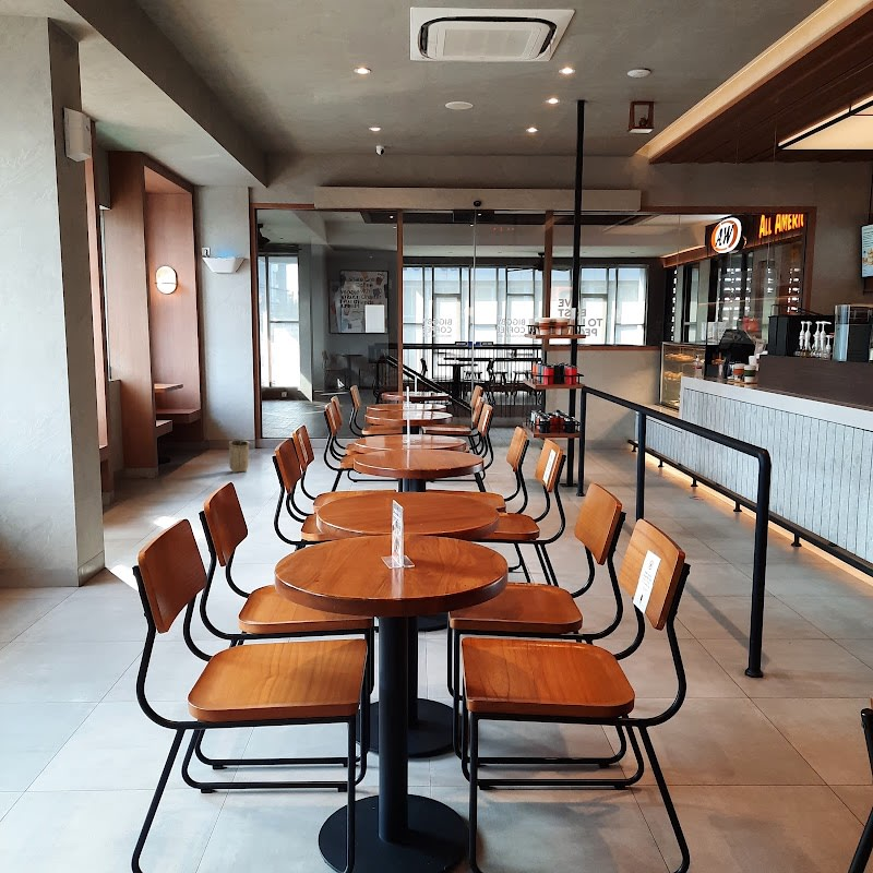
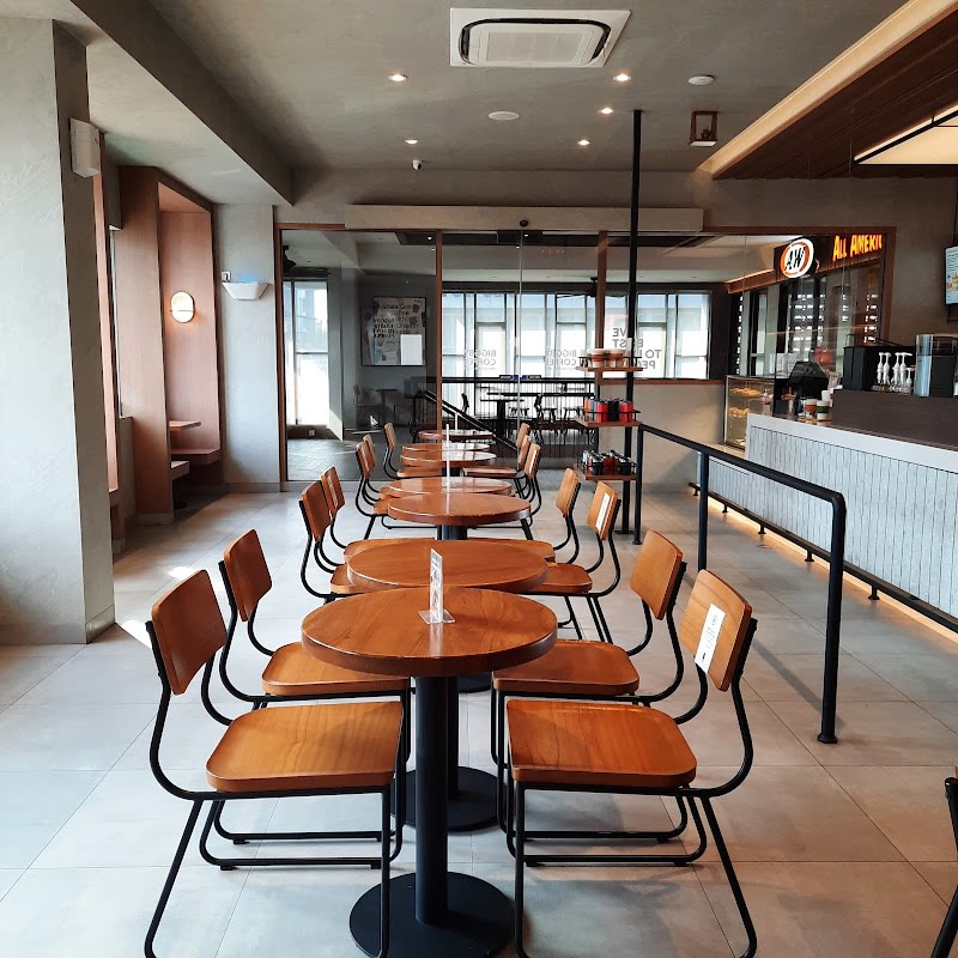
- basket (240, 454)
